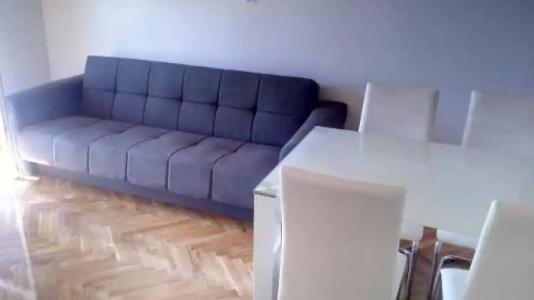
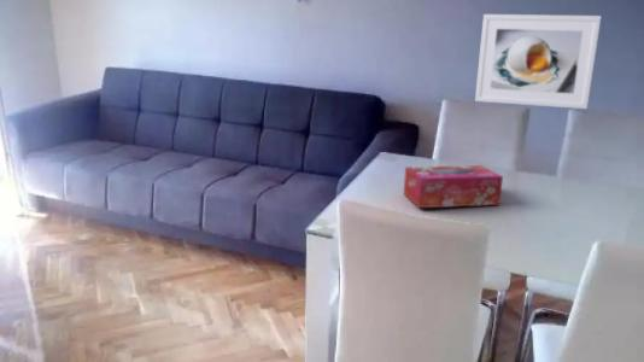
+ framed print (534, 60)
+ tissue box (451, 185)
